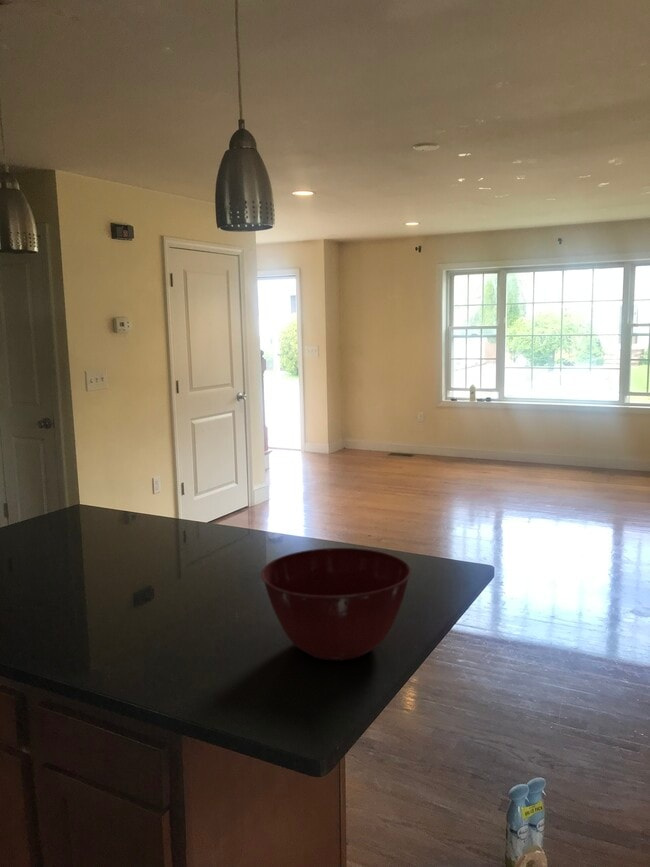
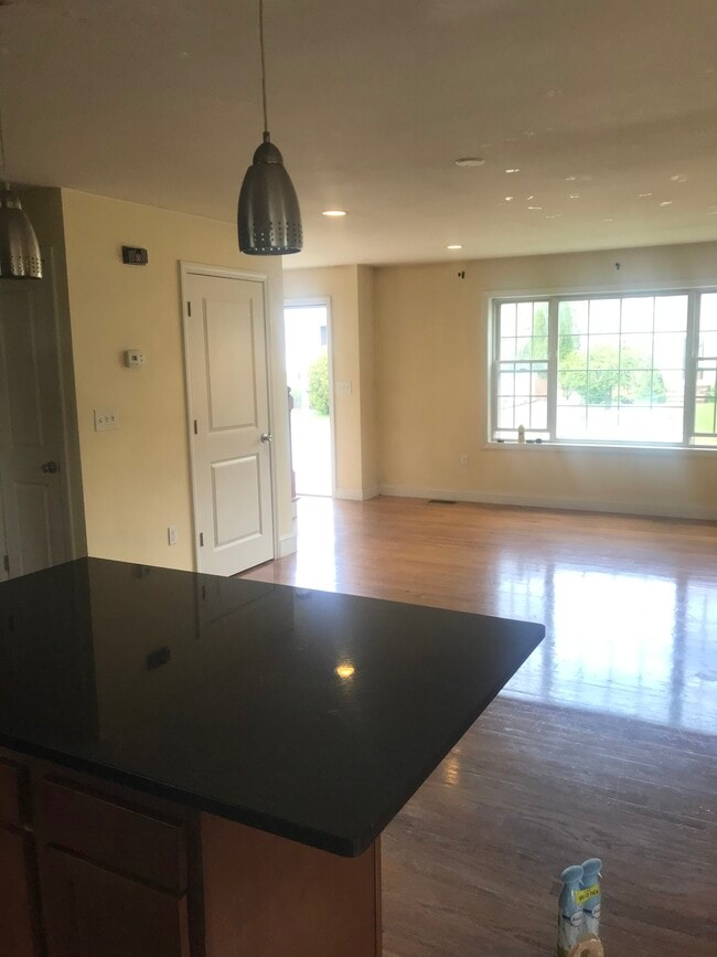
- mixing bowl (336, 606)
